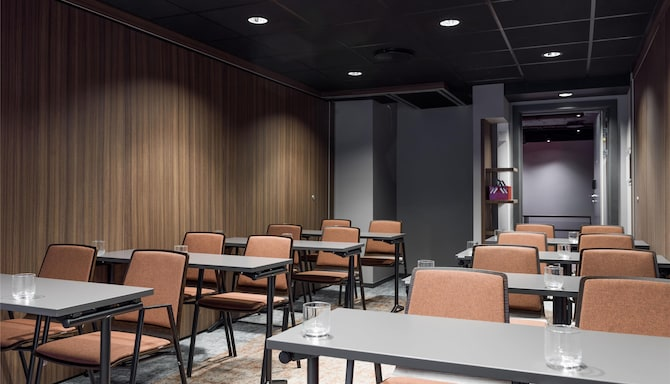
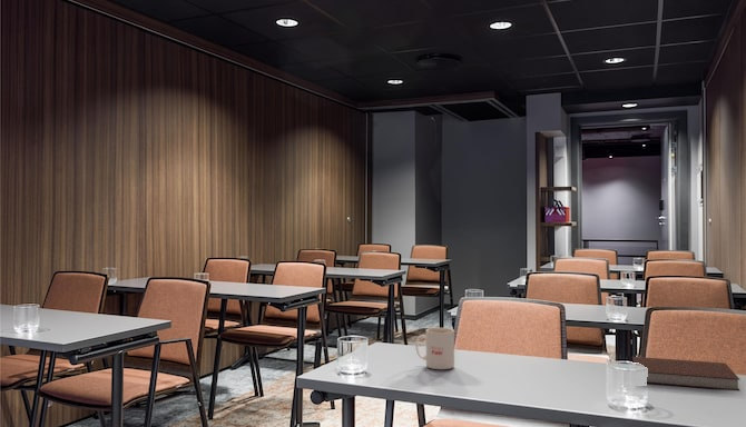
+ notebook (681, 371)
+ mug (434, 347)
